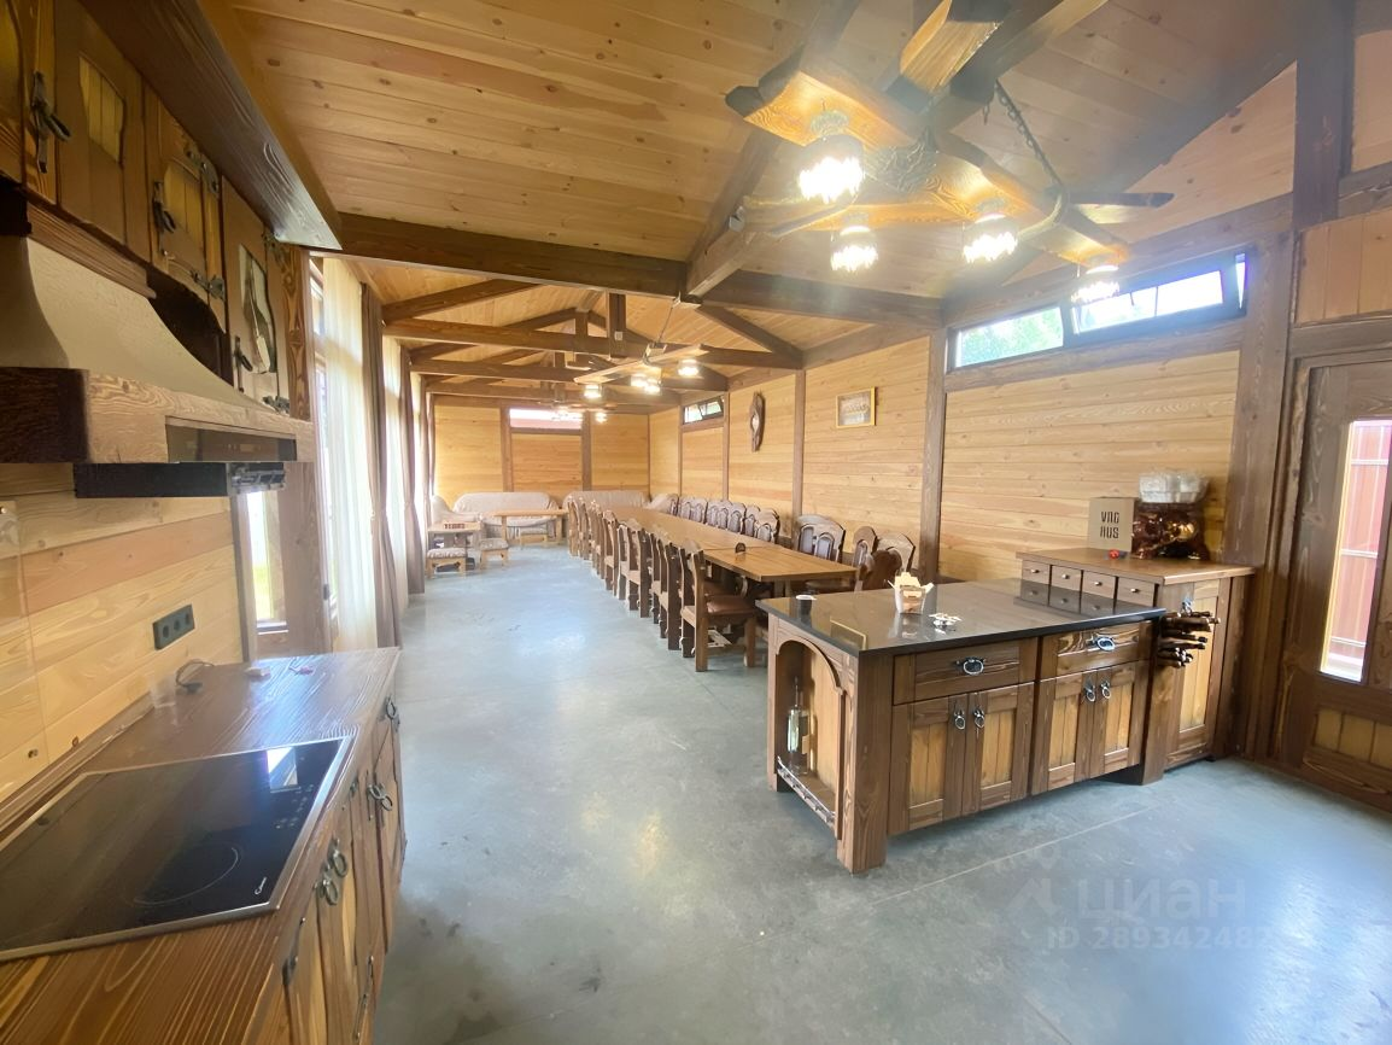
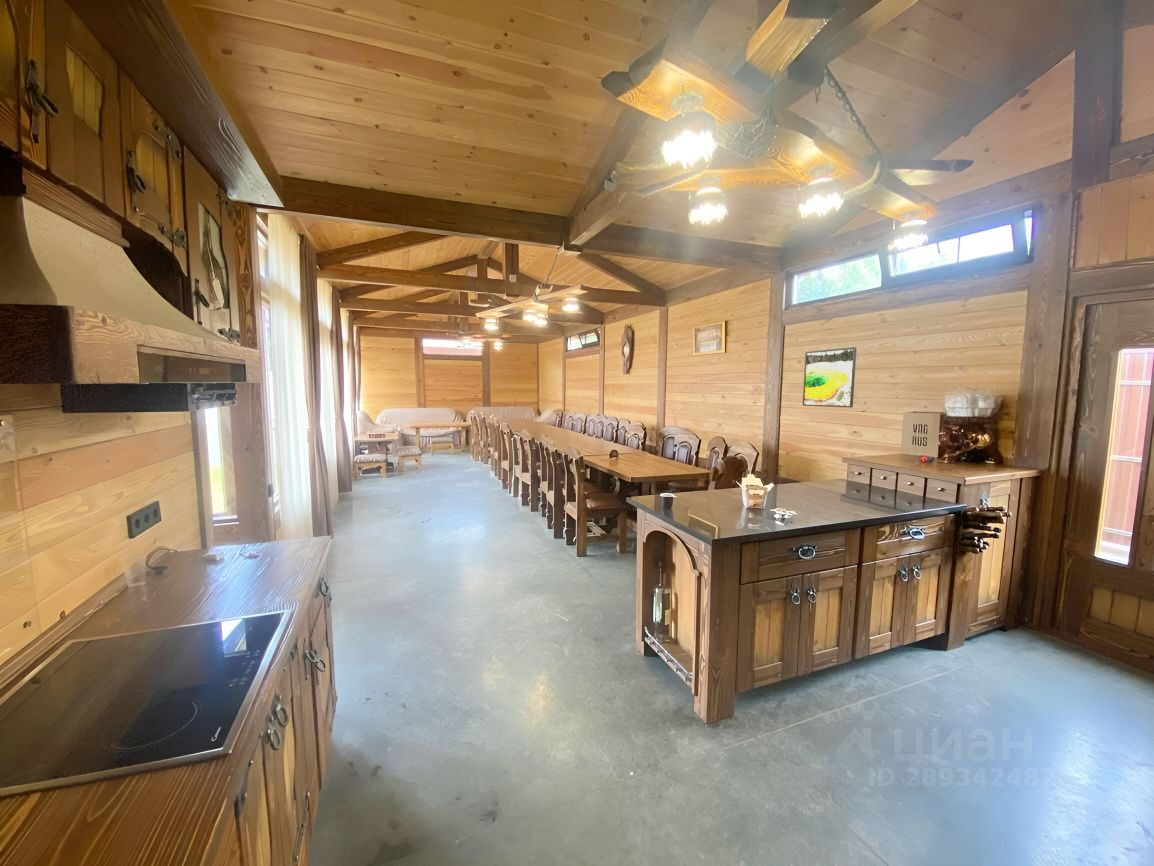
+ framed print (827, 378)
